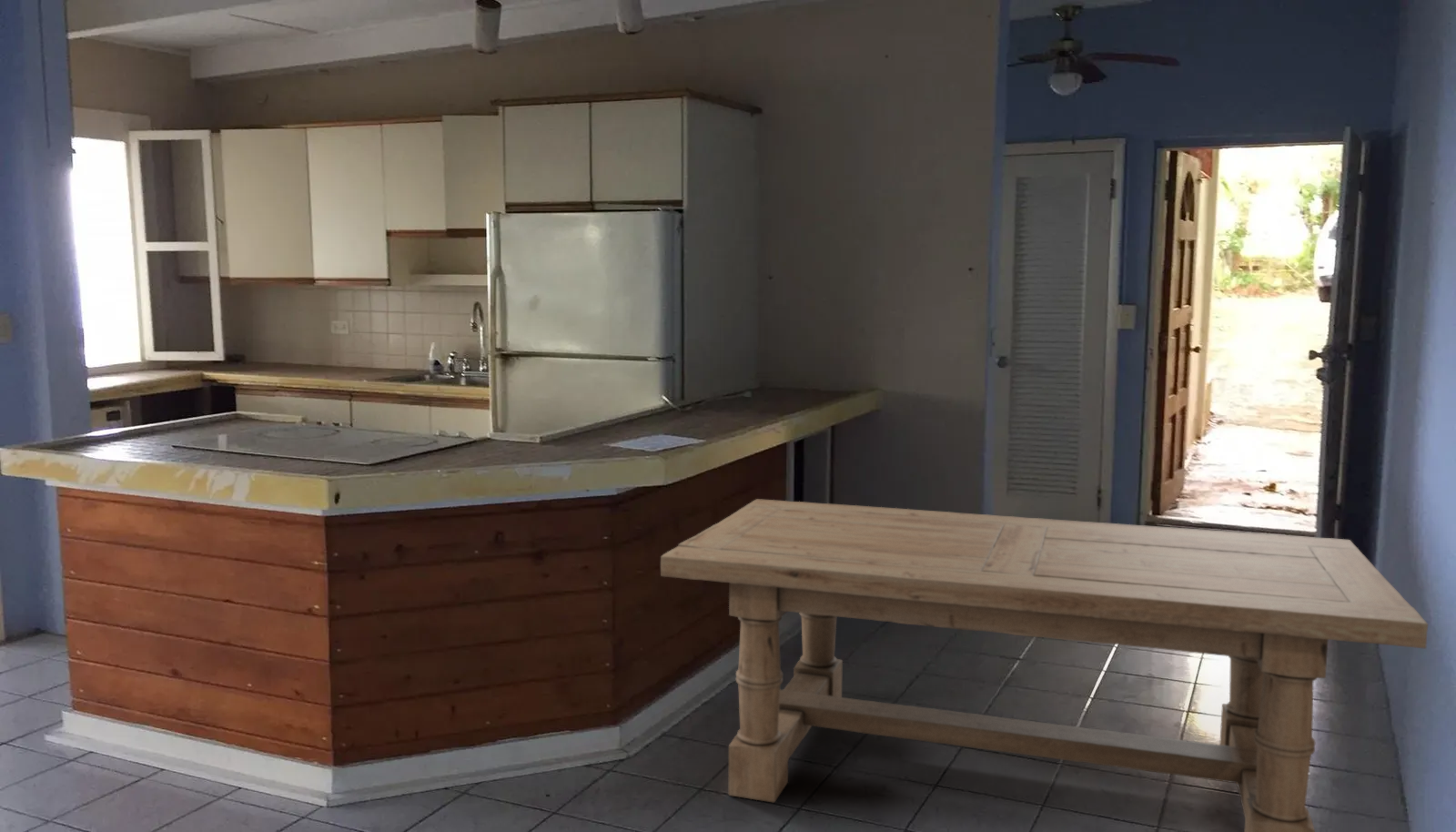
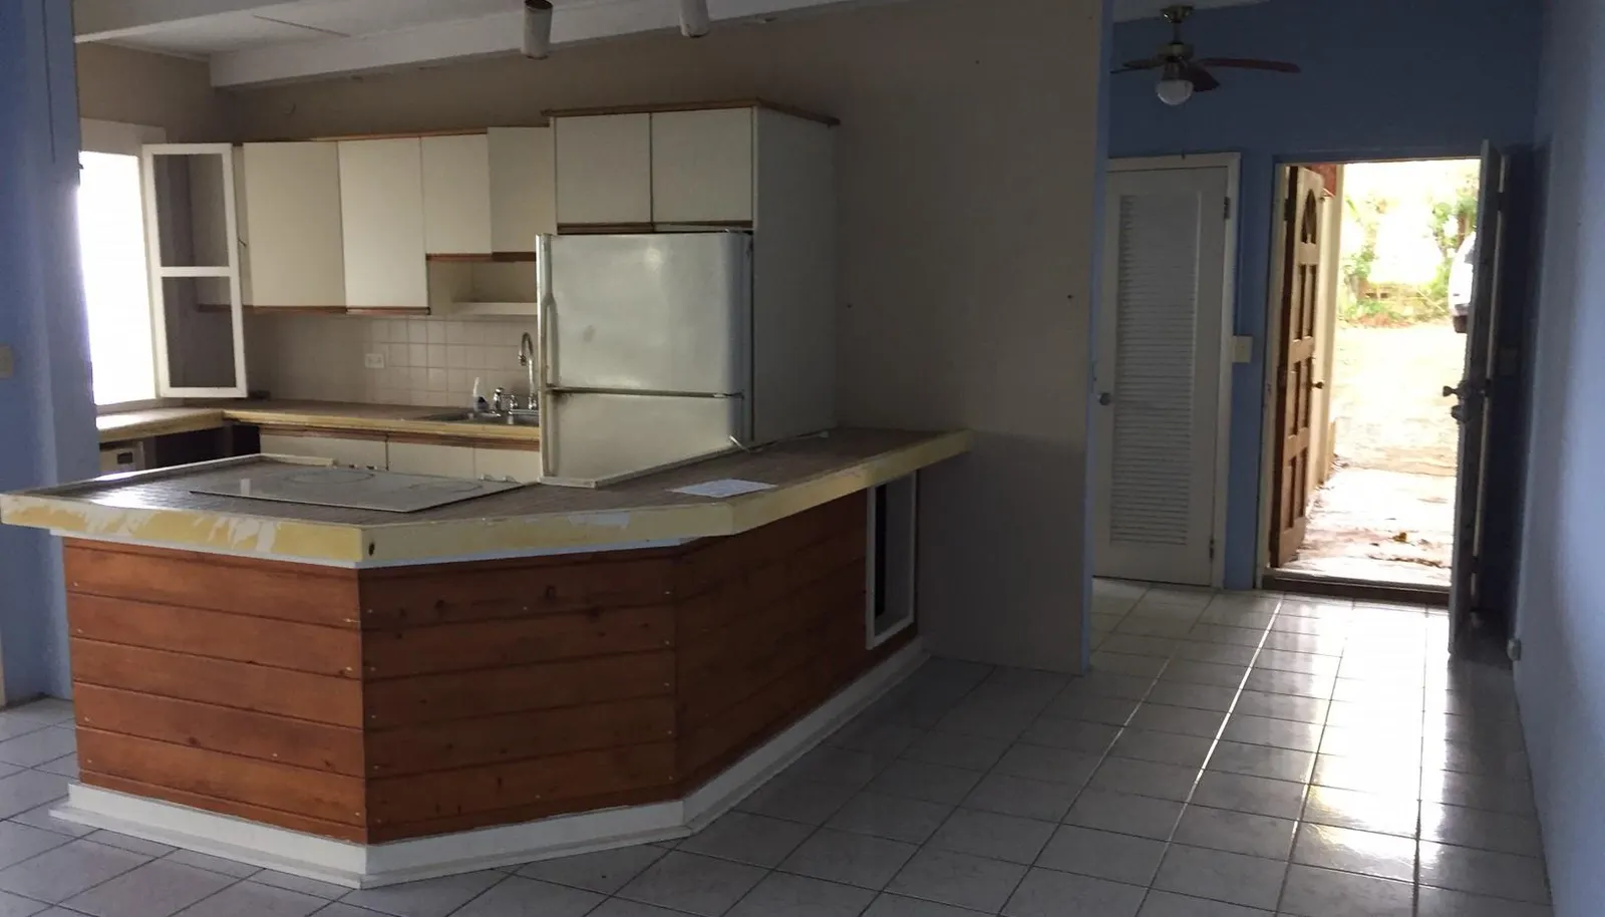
- dining table (1014, 634)
